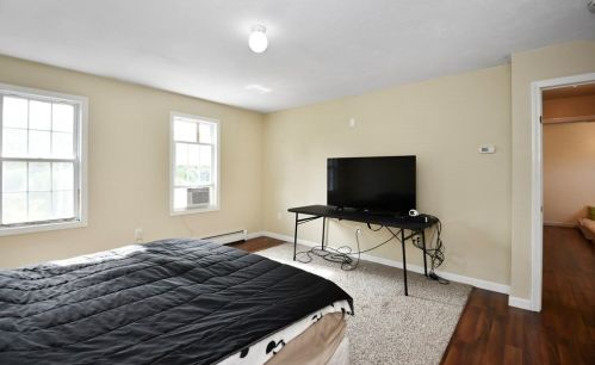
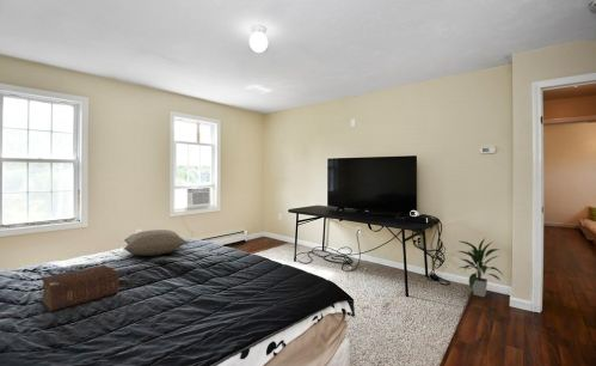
+ indoor plant (478, 266)
+ bible (80, 285)
+ pillow (154, 242)
